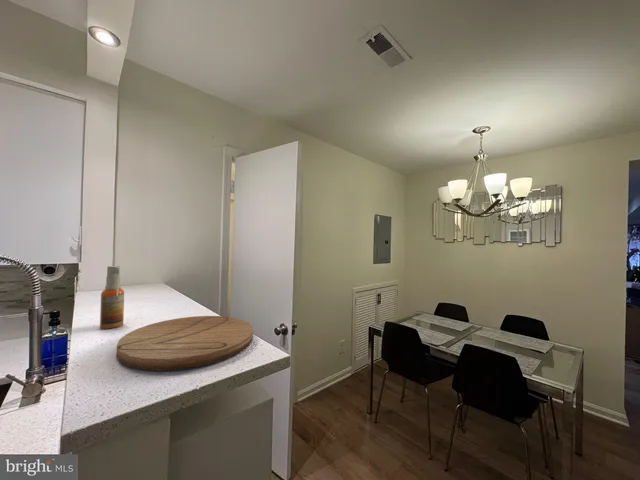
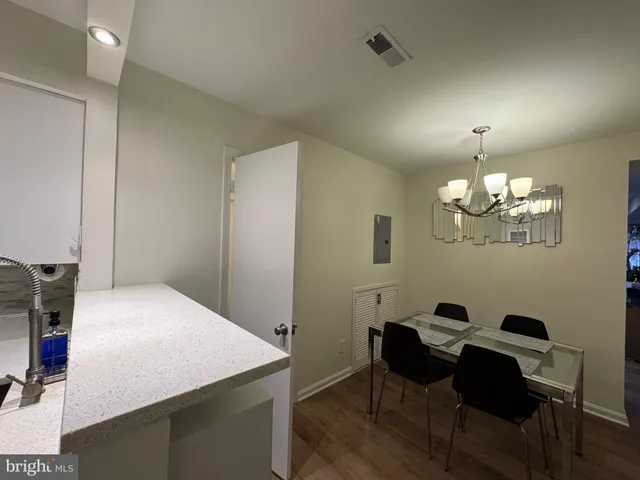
- spray bottle (113, 296)
- cutting board (191, 337)
